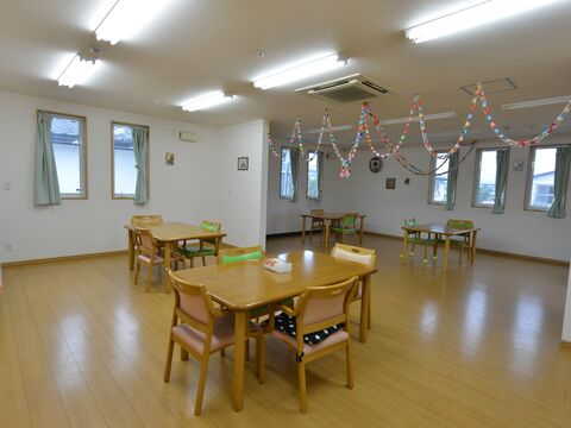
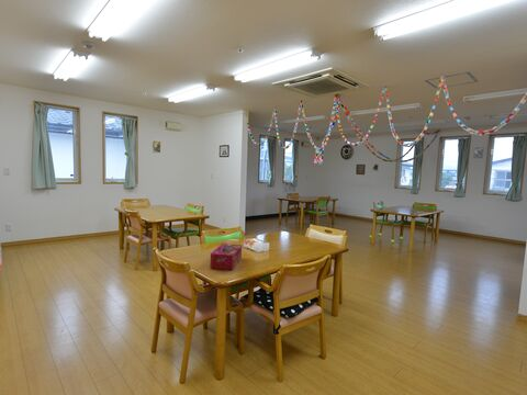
+ tissue box (226, 256)
